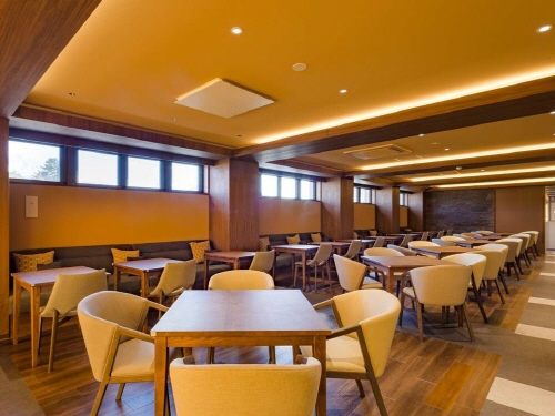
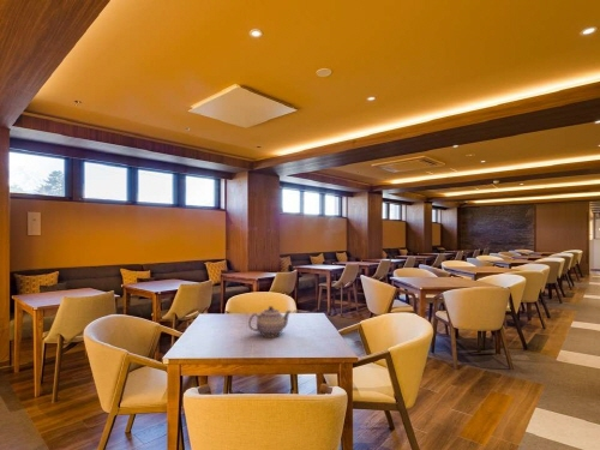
+ teapot (270, 319)
